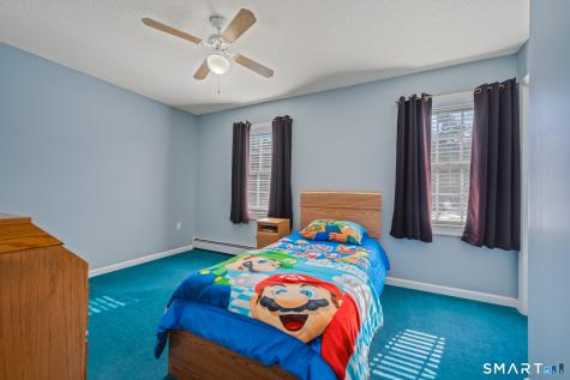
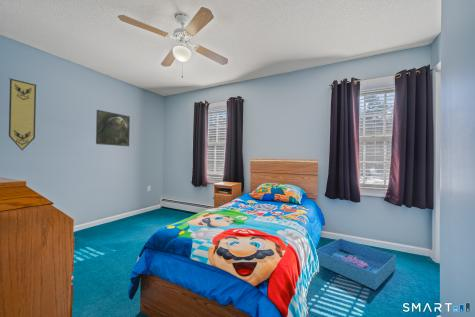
+ storage bin (354, 259)
+ pennant (22, 116)
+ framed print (114, 129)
